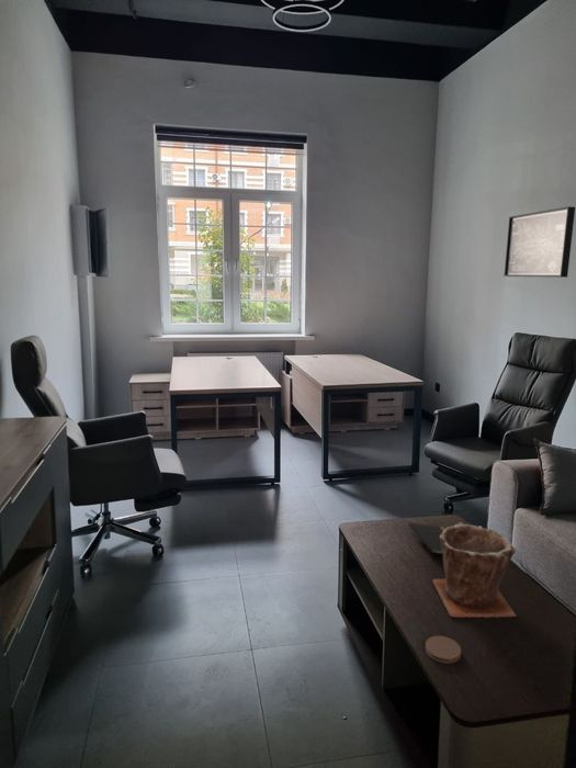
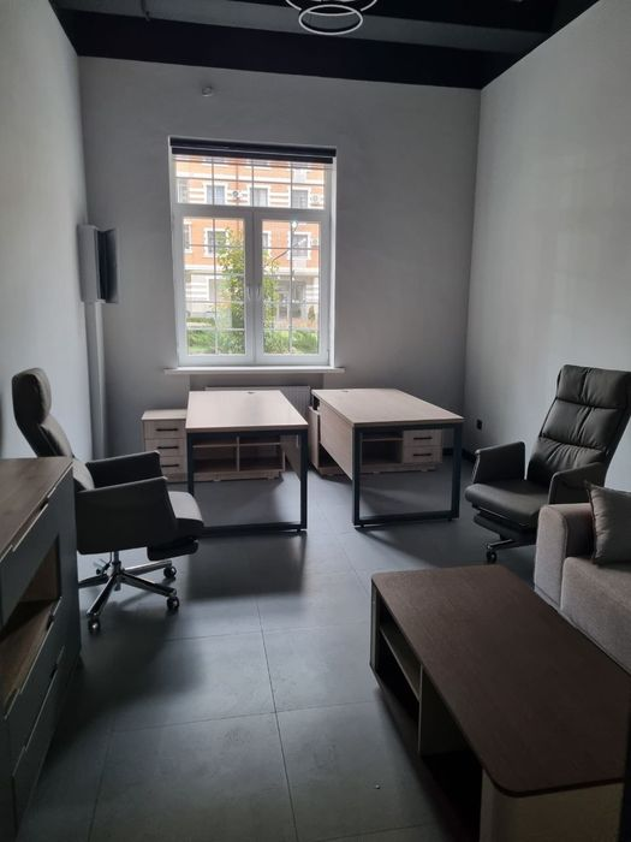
- plant pot (474, 567)
- notepad (438, 539)
- coaster (442, 648)
- wall art (535, 245)
